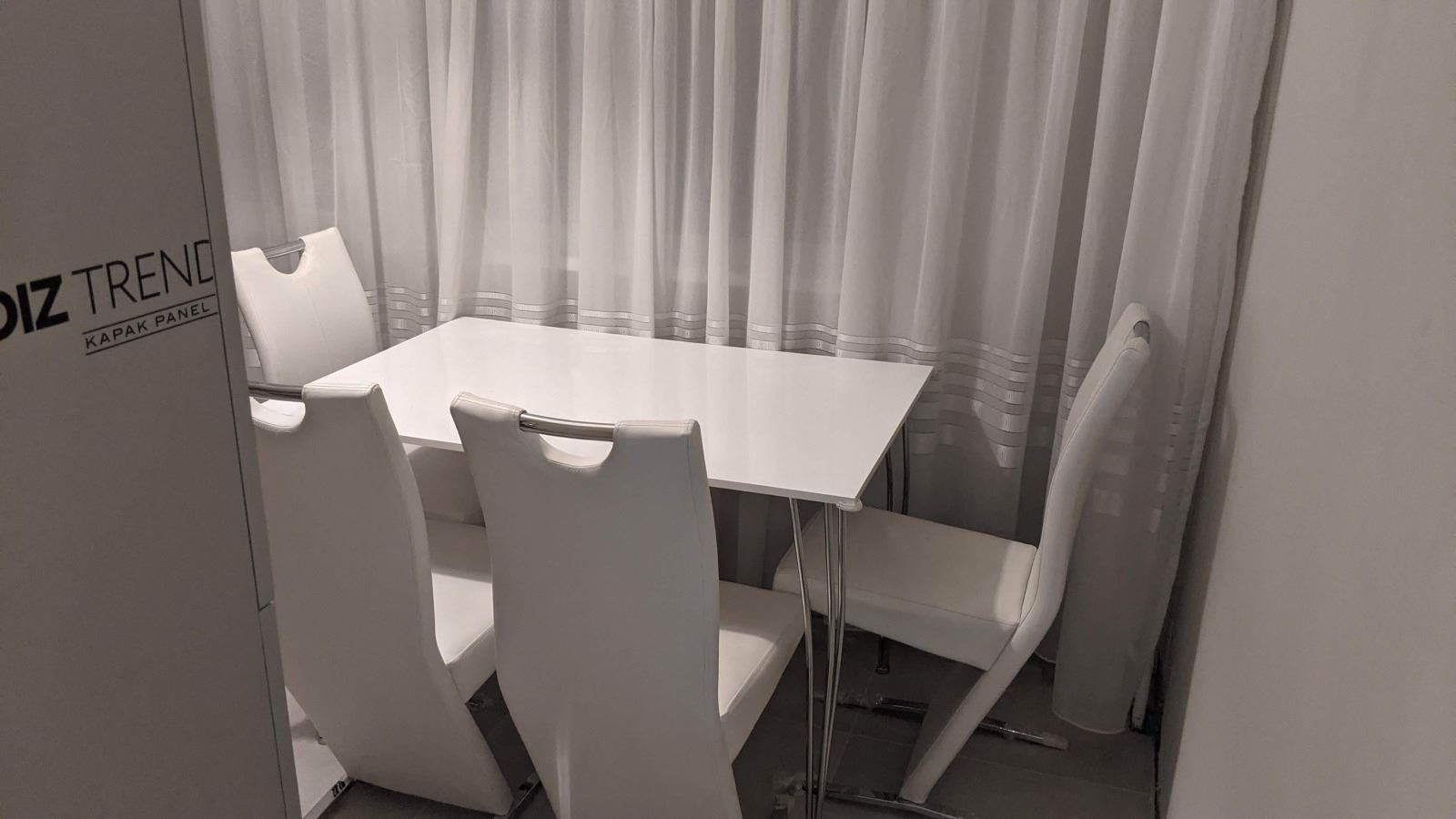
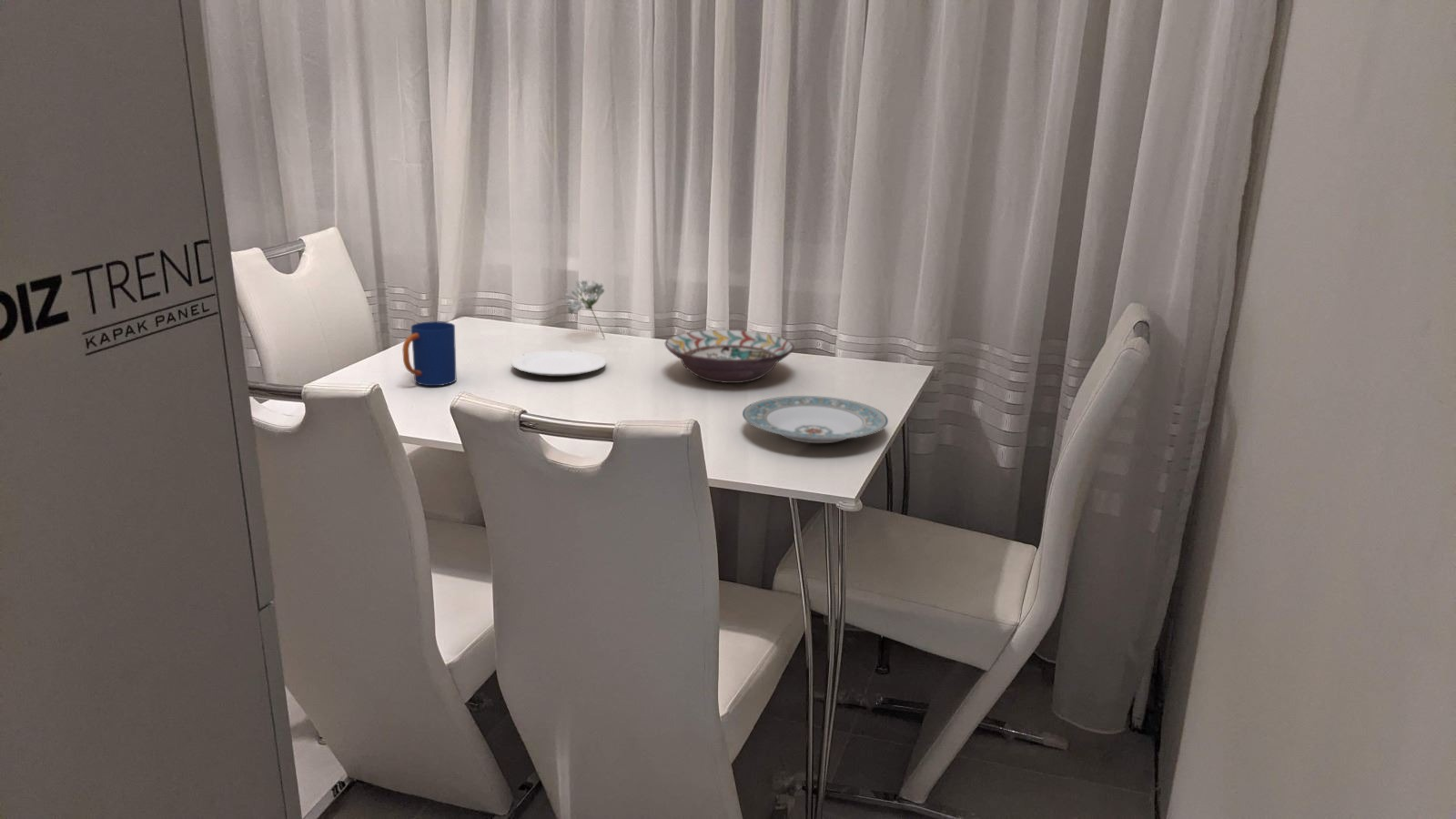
+ decorative bowl (729, 359)
+ plate (559, 364)
+ flower (587, 308)
+ plate (814, 424)
+ mug (427, 355)
